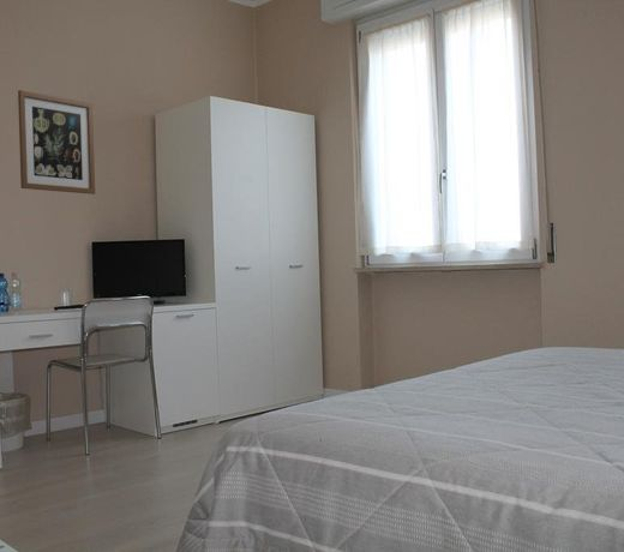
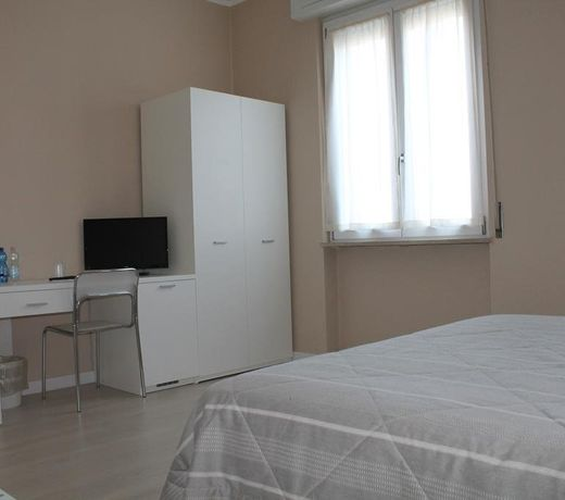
- wall art (58, 144)
